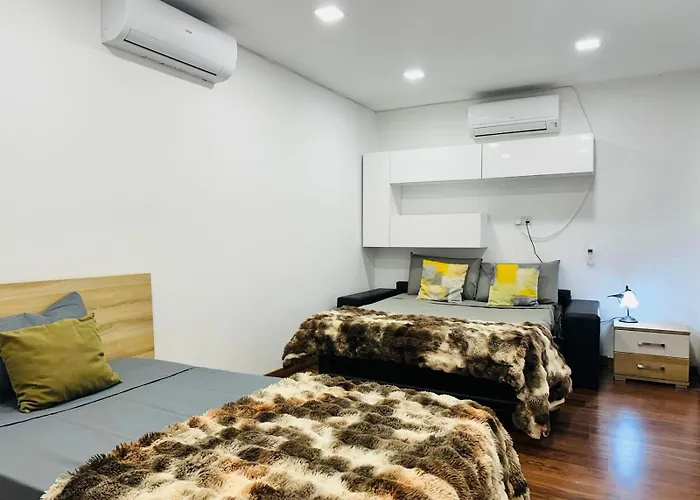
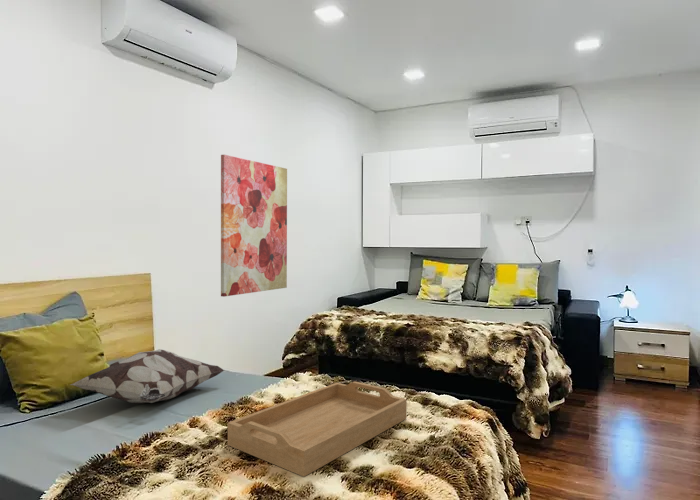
+ decorative pillow (152, 377)
+ serving tray (323, 417)
+ wall art (256, 227)
